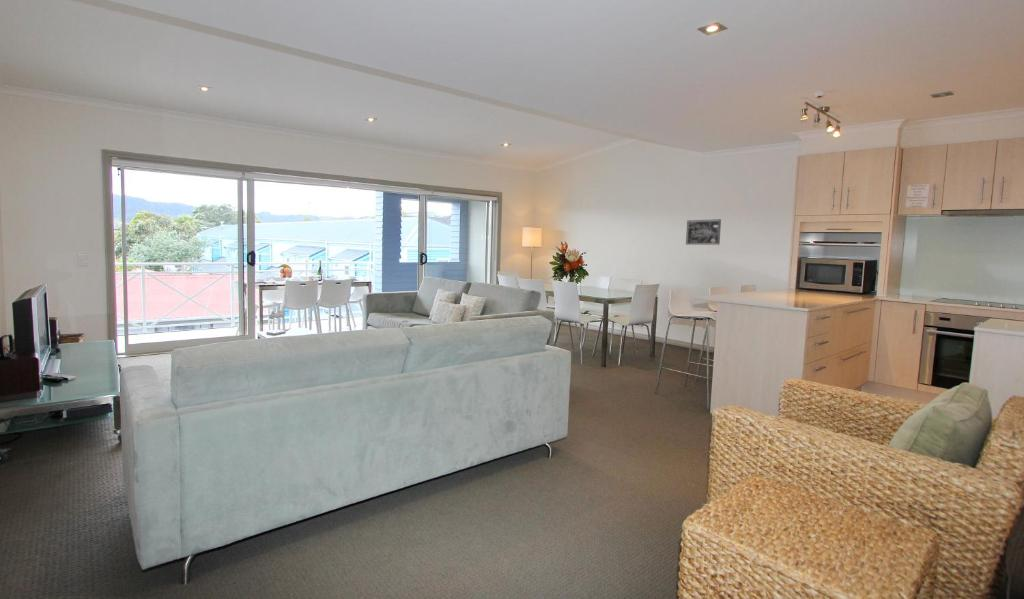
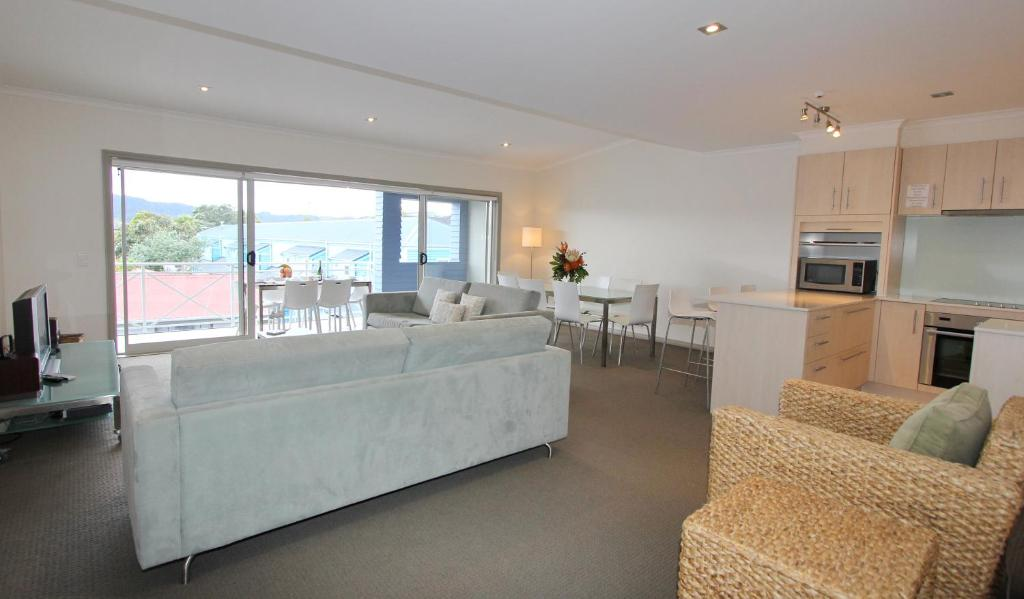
- wall art (703, 232)
